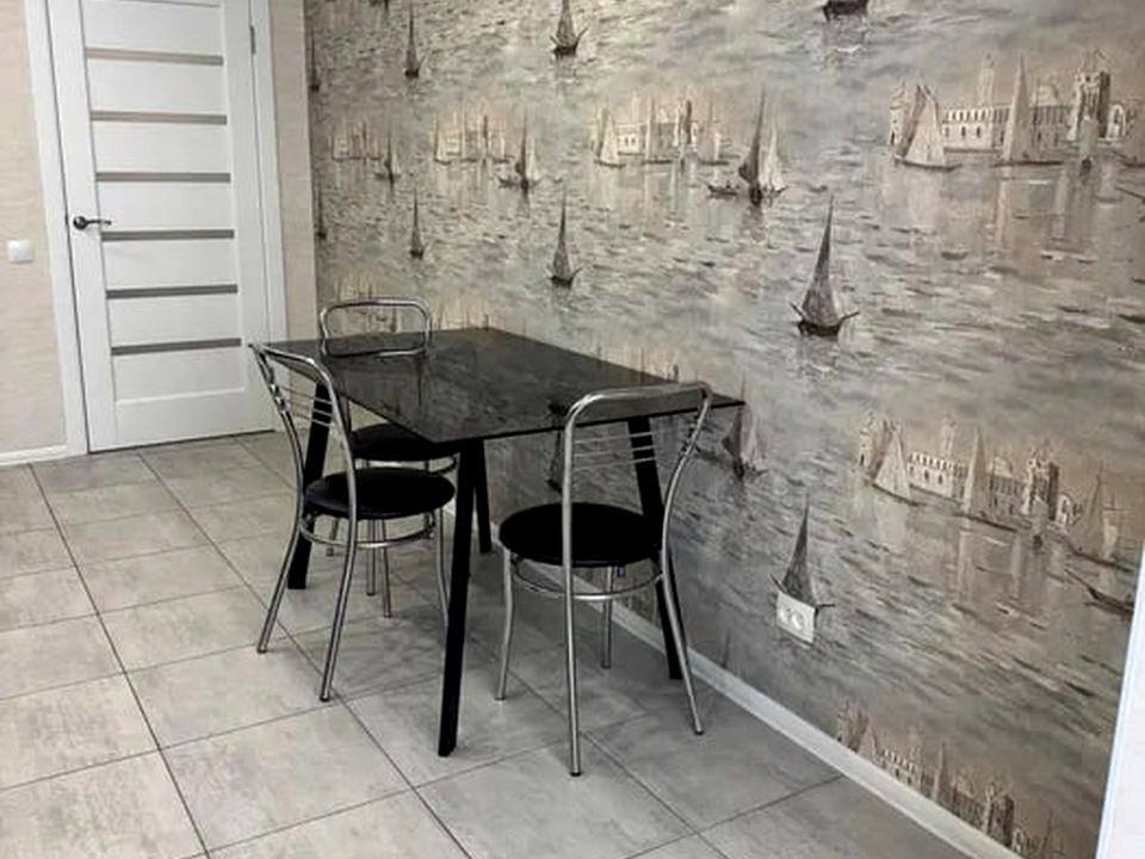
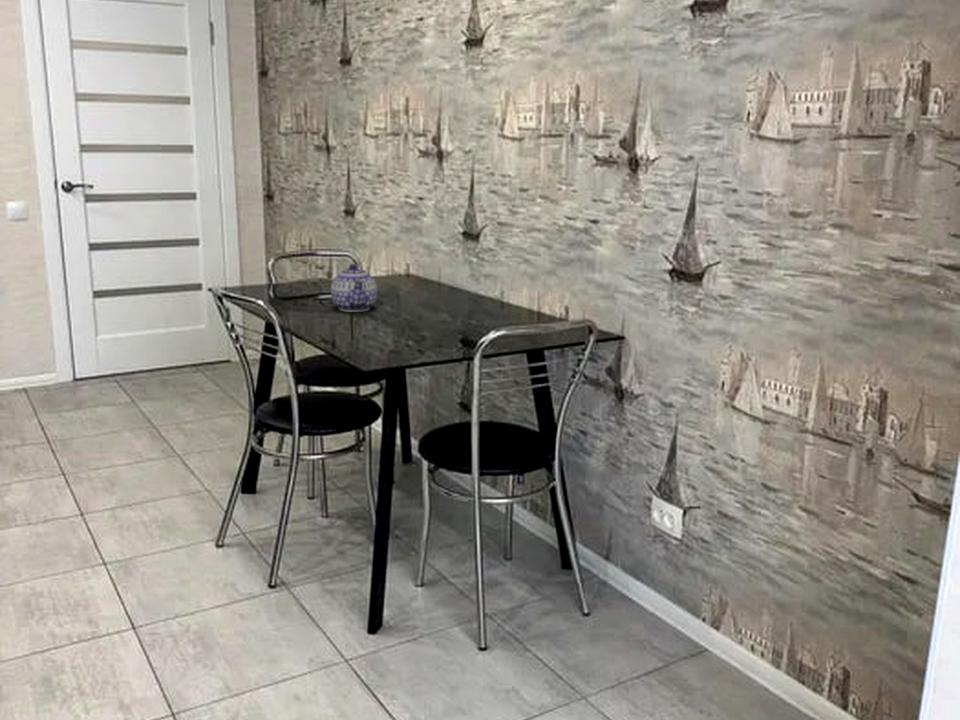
+ teapot (354, 286)
